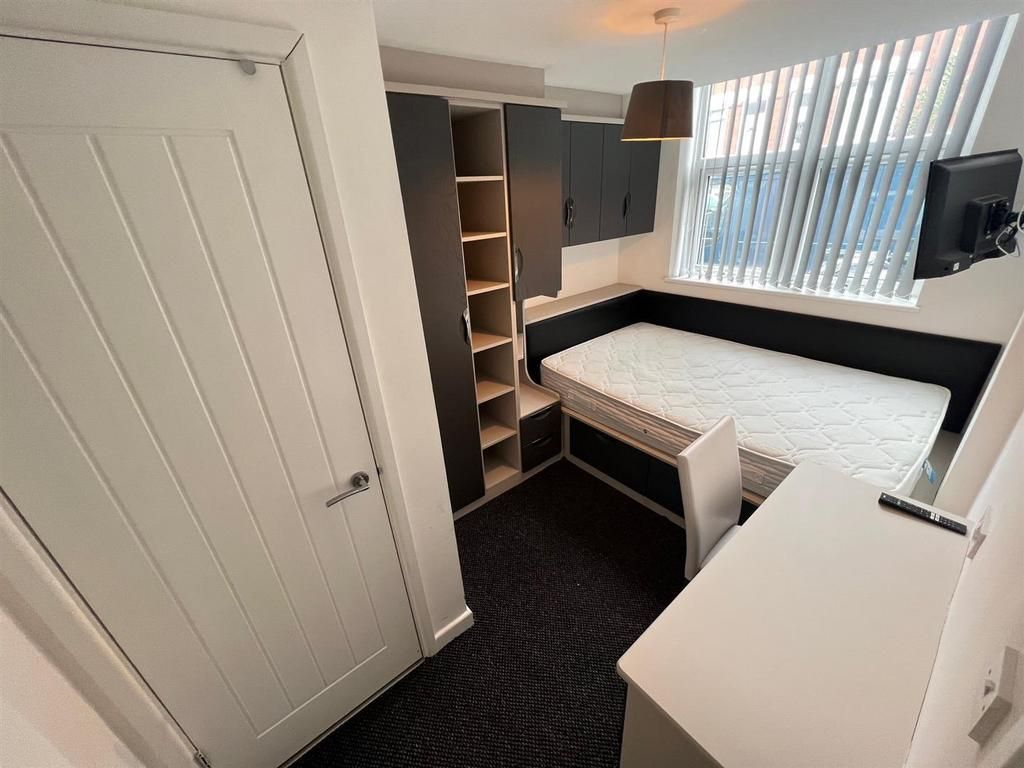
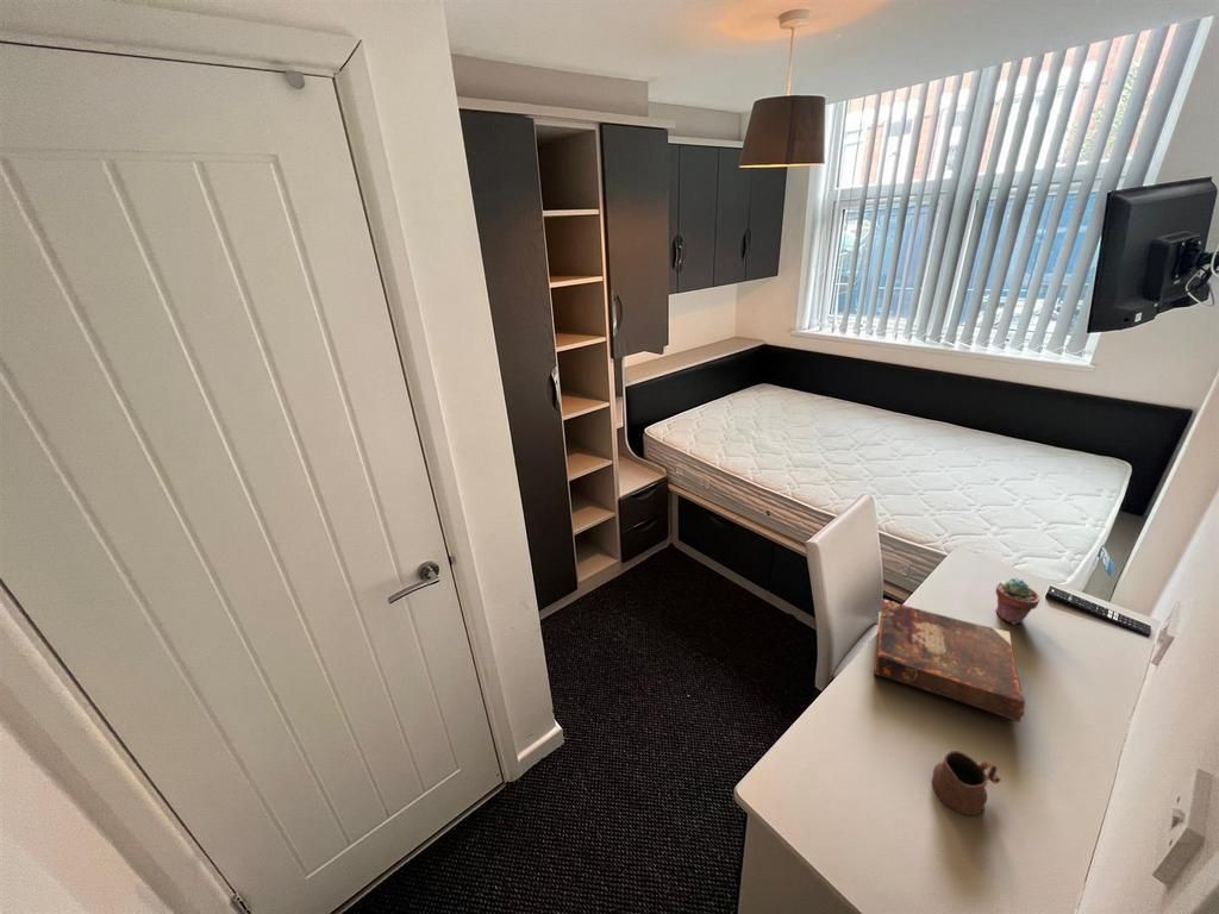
+ book (942, 655)
+ potted succulent (1014, 599)
+ mug (969, 777)
